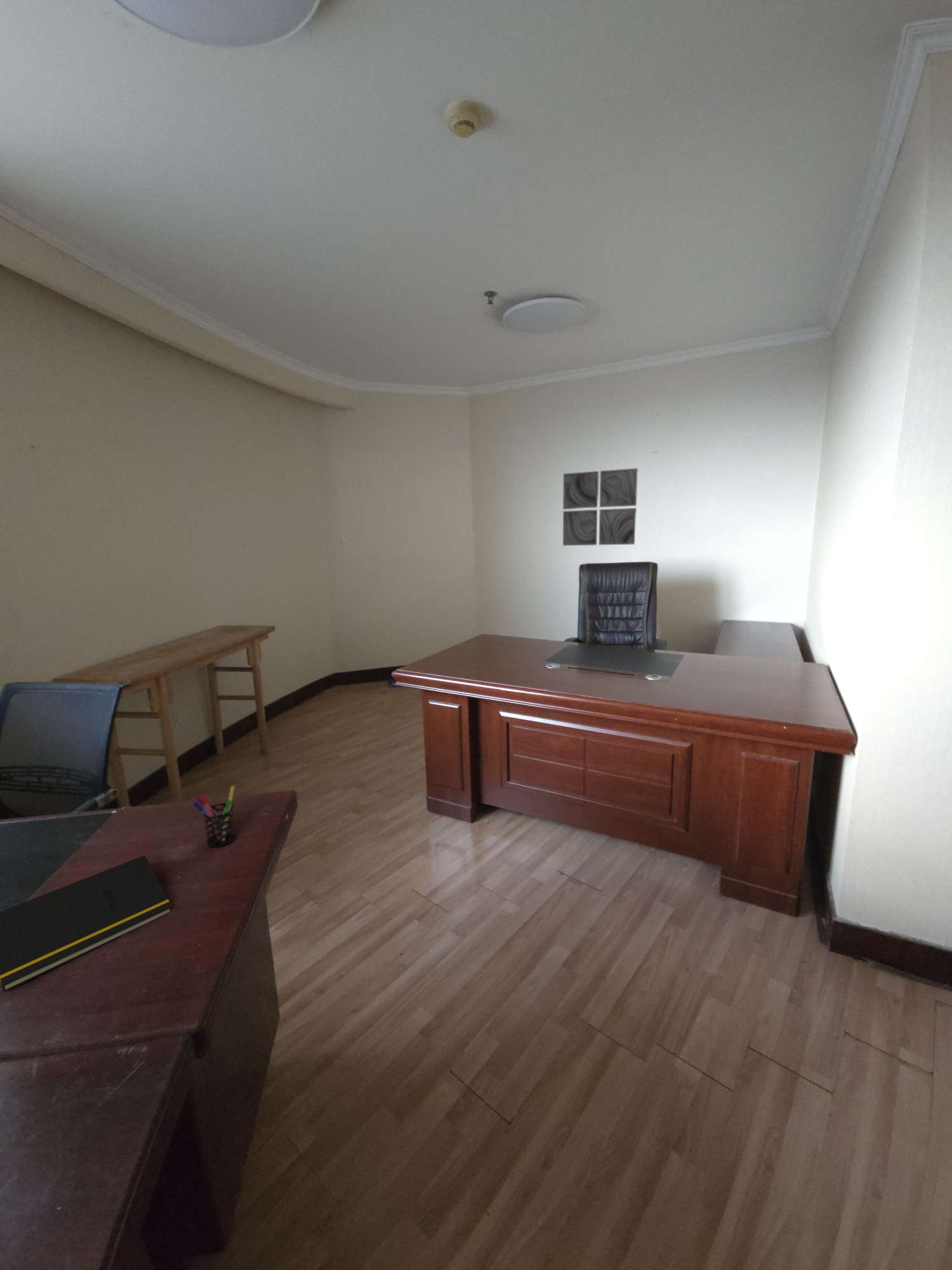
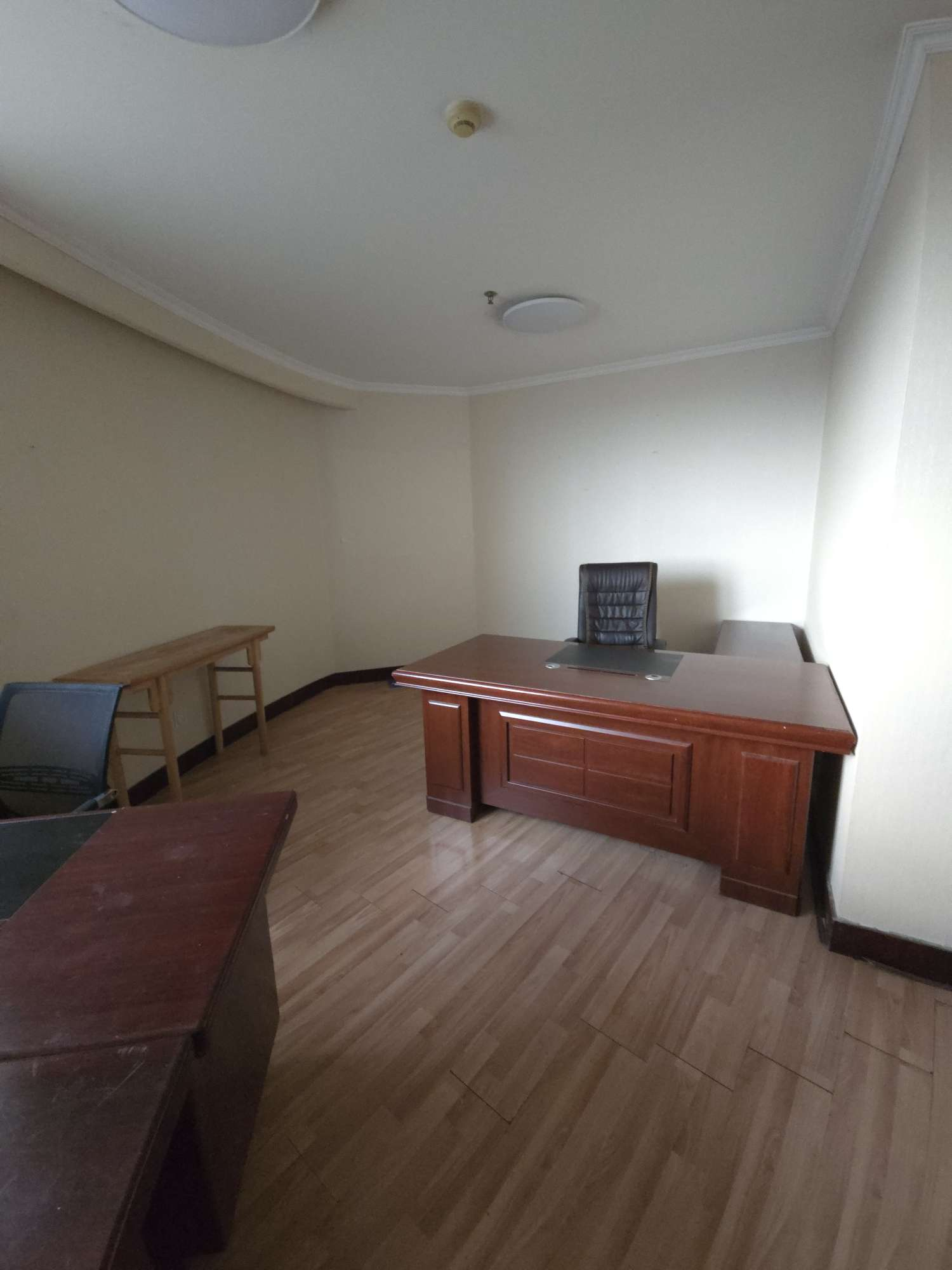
- notepad (84, 914)
- pen holder (219, 815)
- wall art (600, 509)
